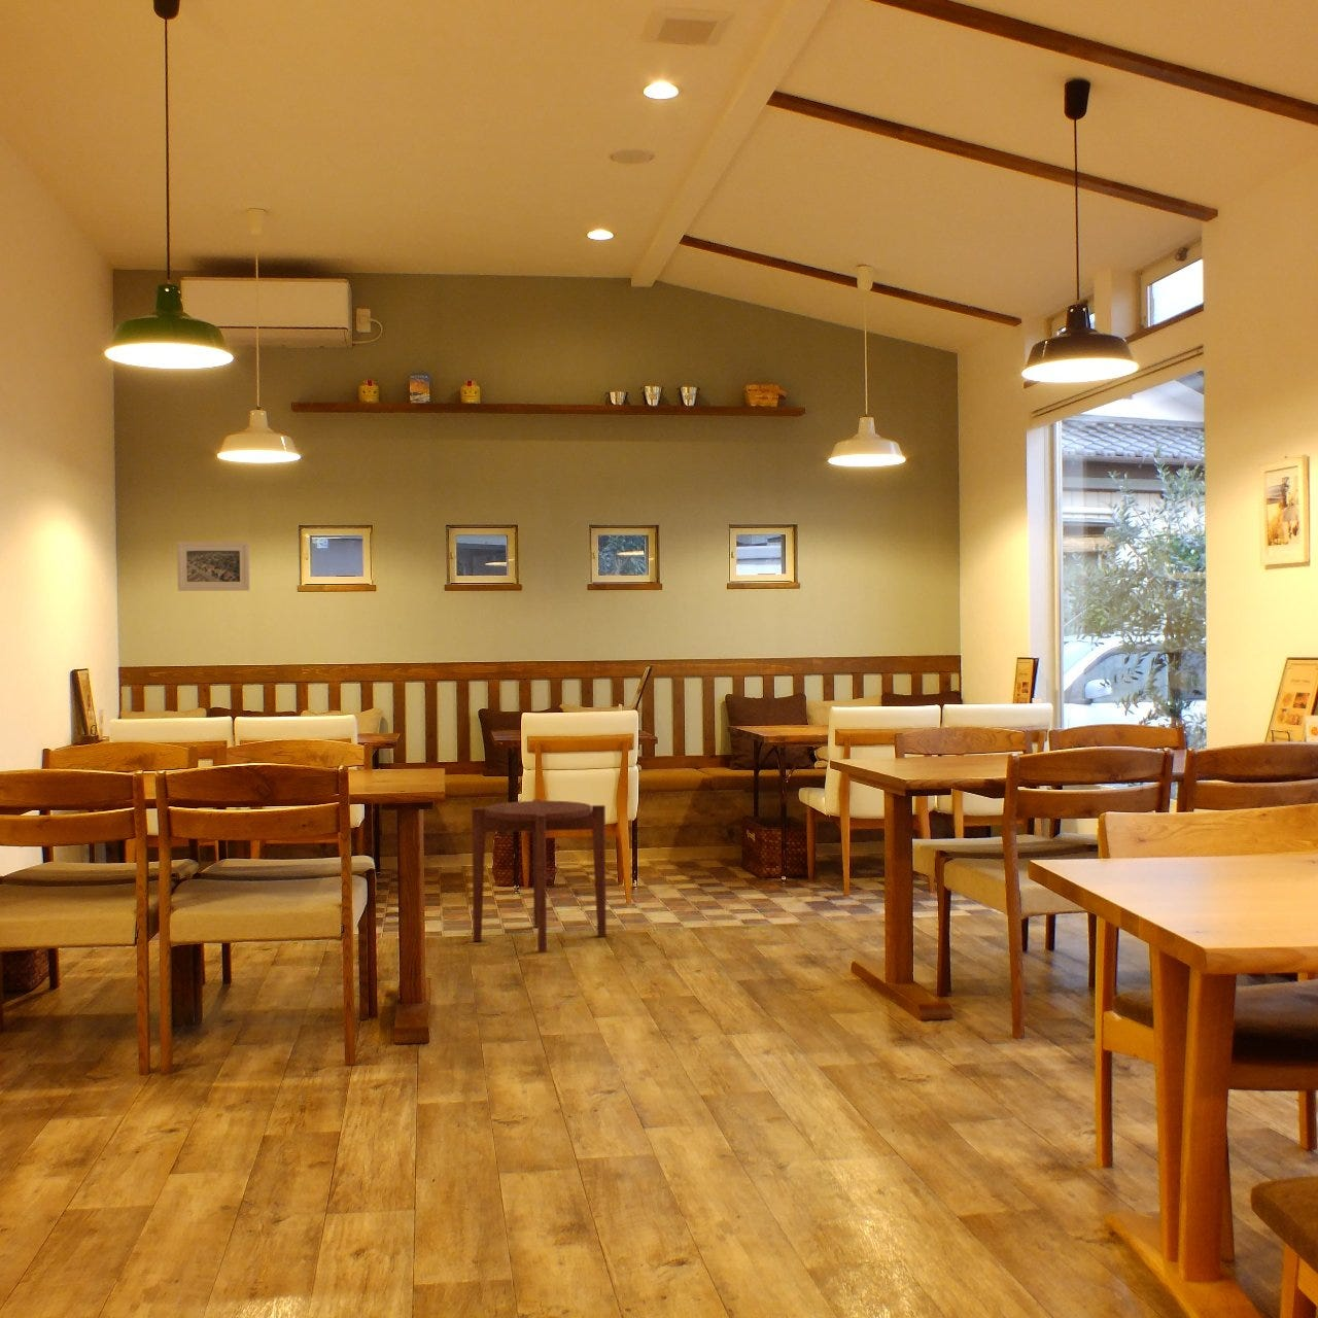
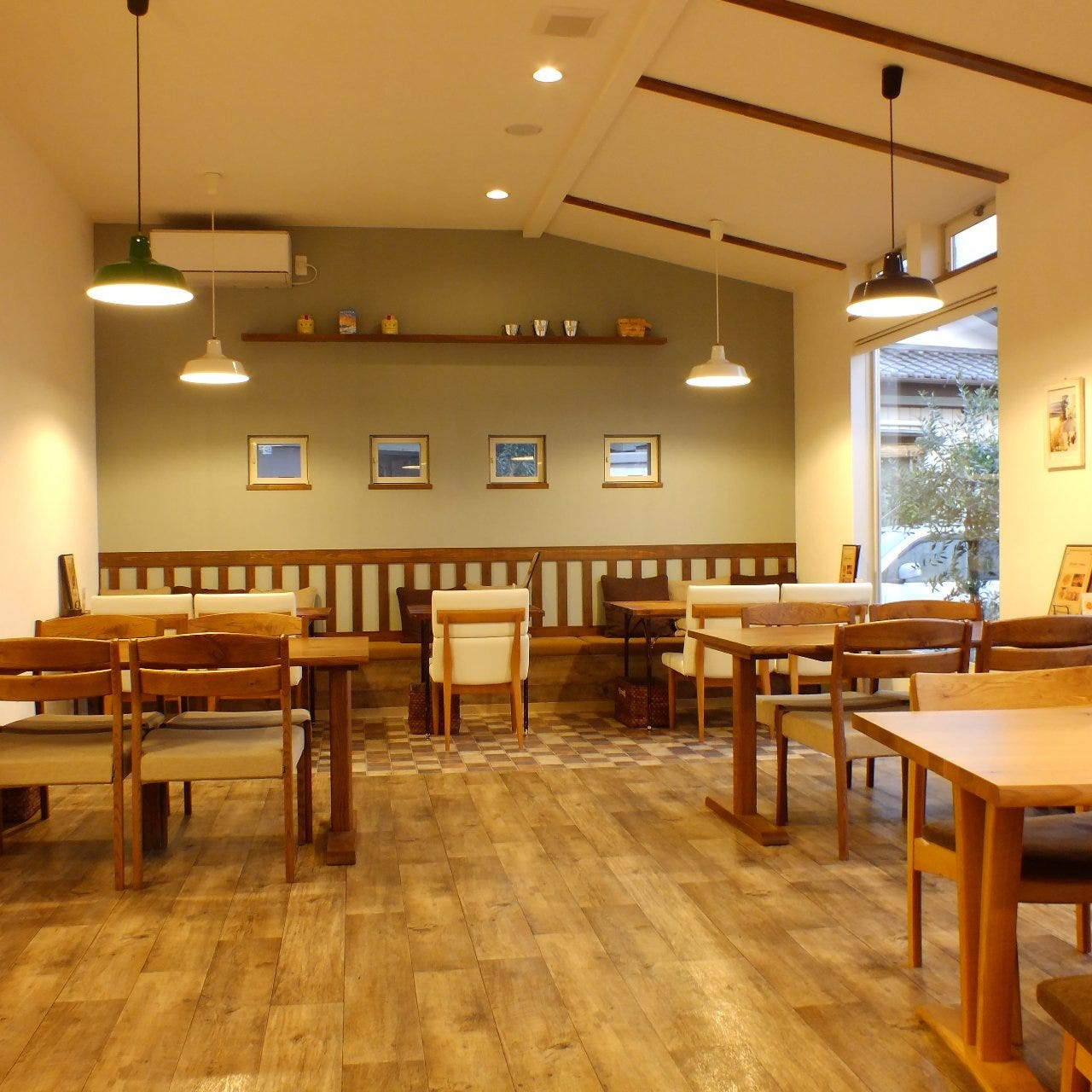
- side table (538, 873)
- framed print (214, 565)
